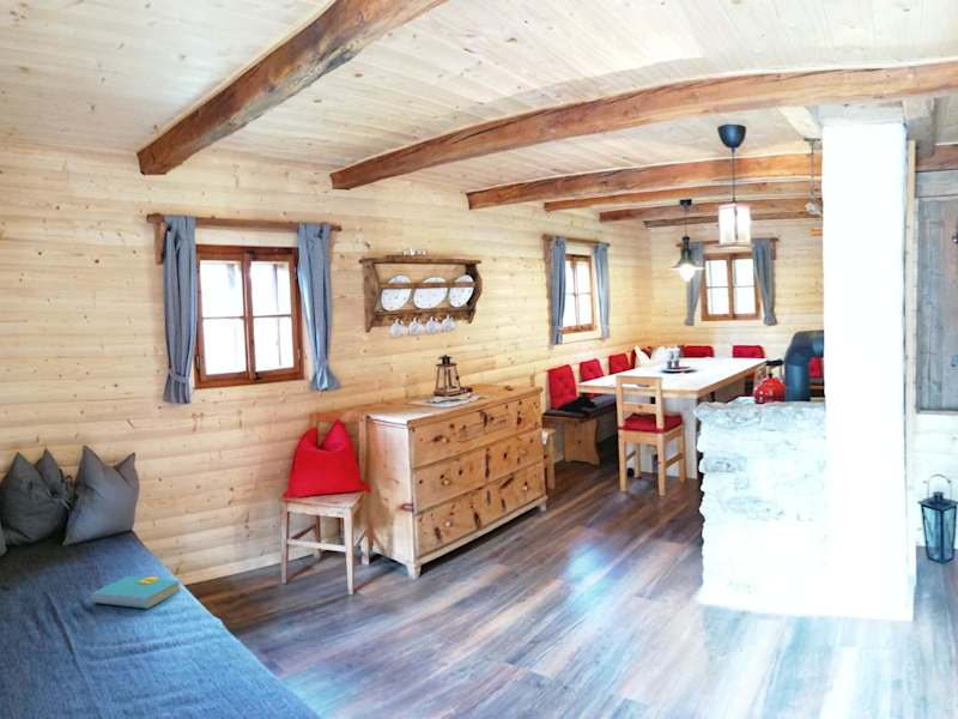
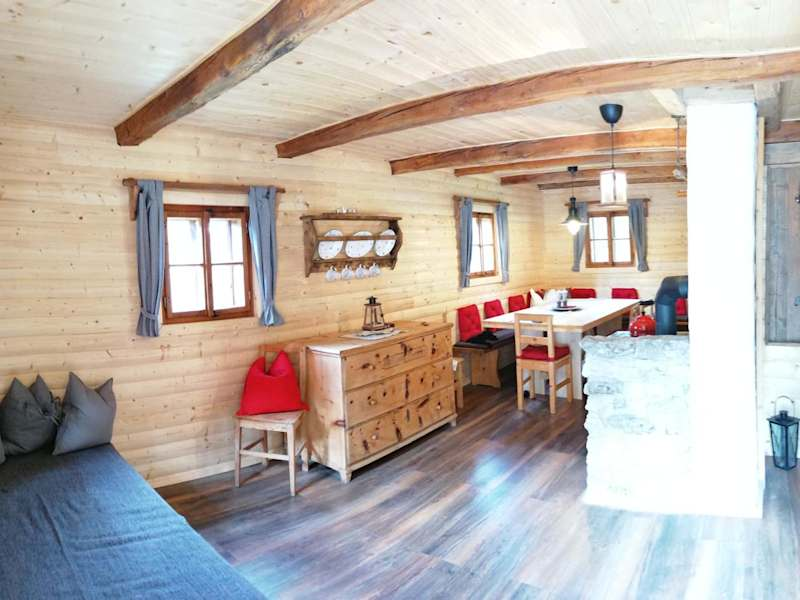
- book (137, 592)
